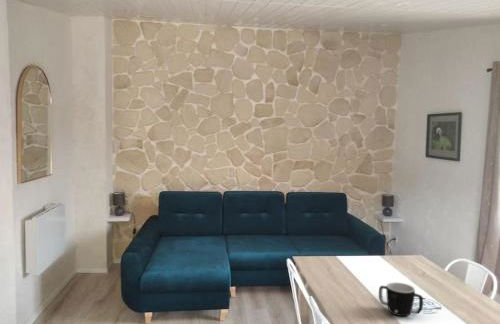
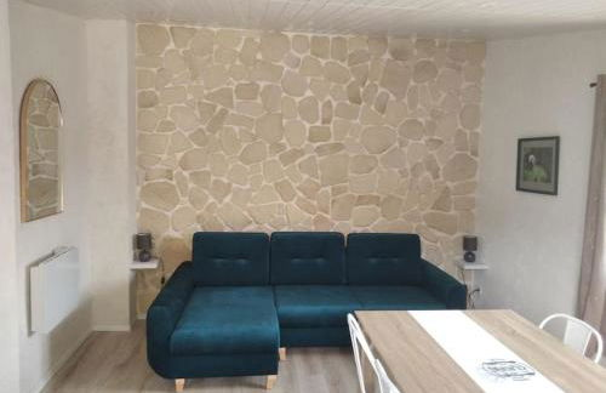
- mug (400, 299)
